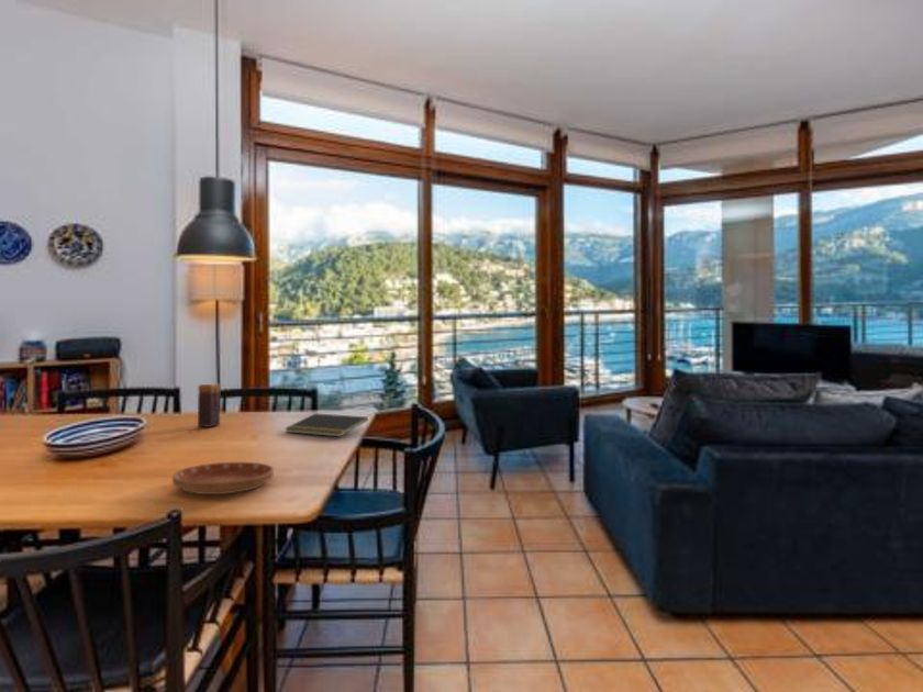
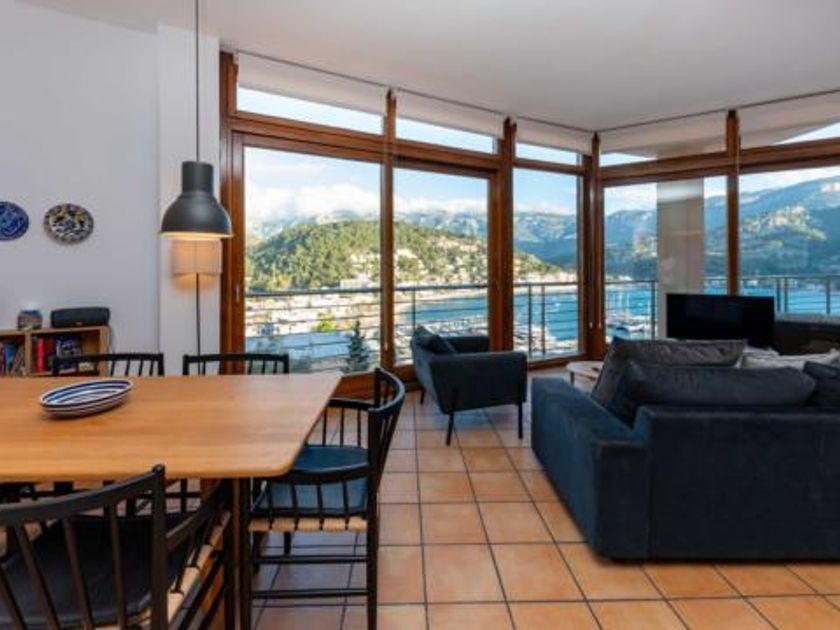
- notepad (326, 424)
- saucer (224, 478)
- candle (209, 404)
